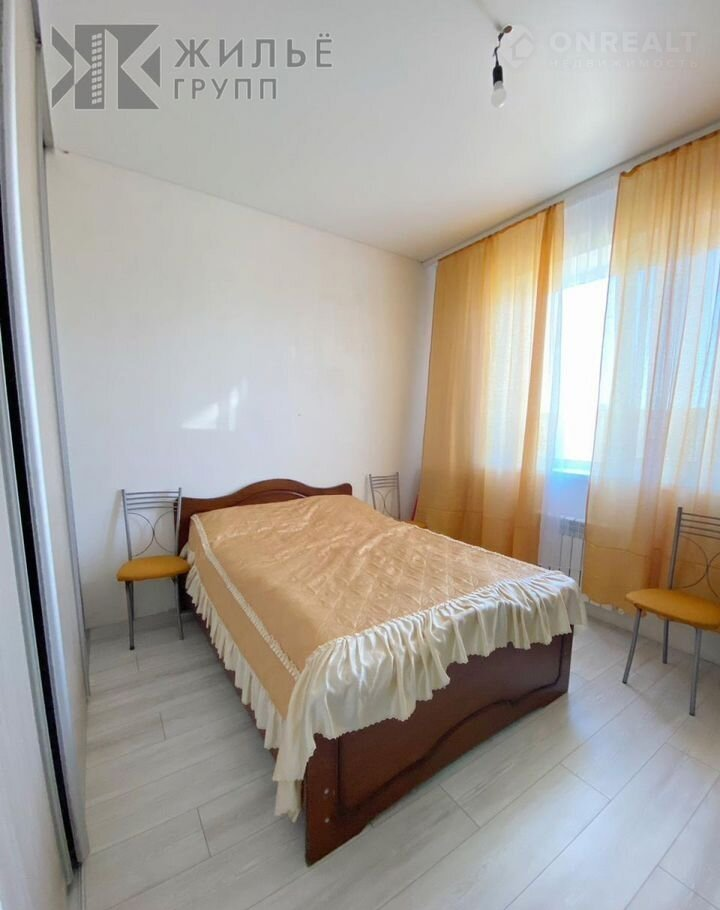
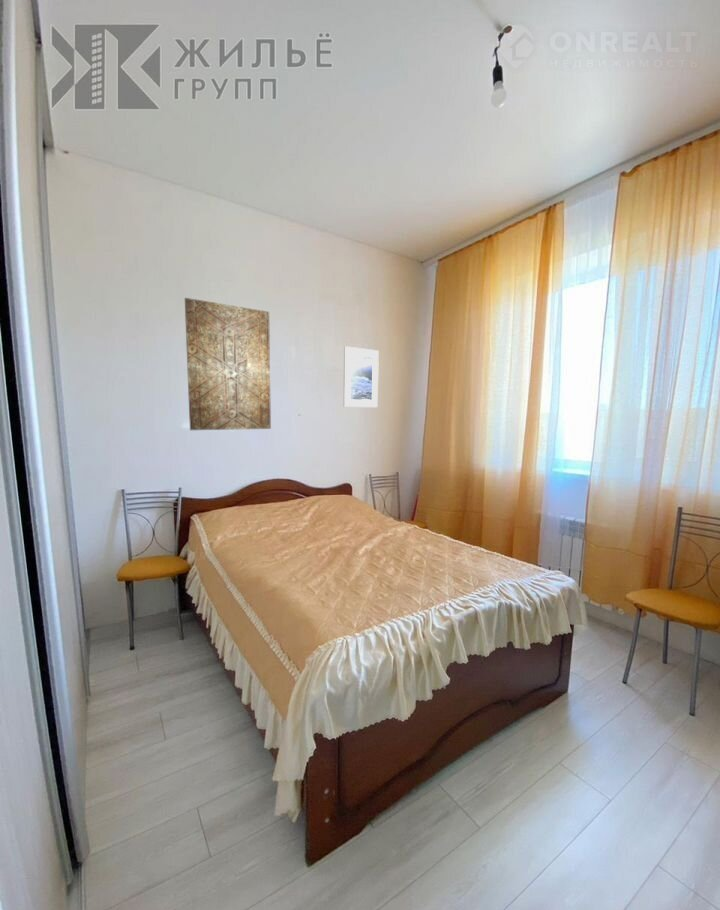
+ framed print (361, 378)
+ wall art (231, 368)
